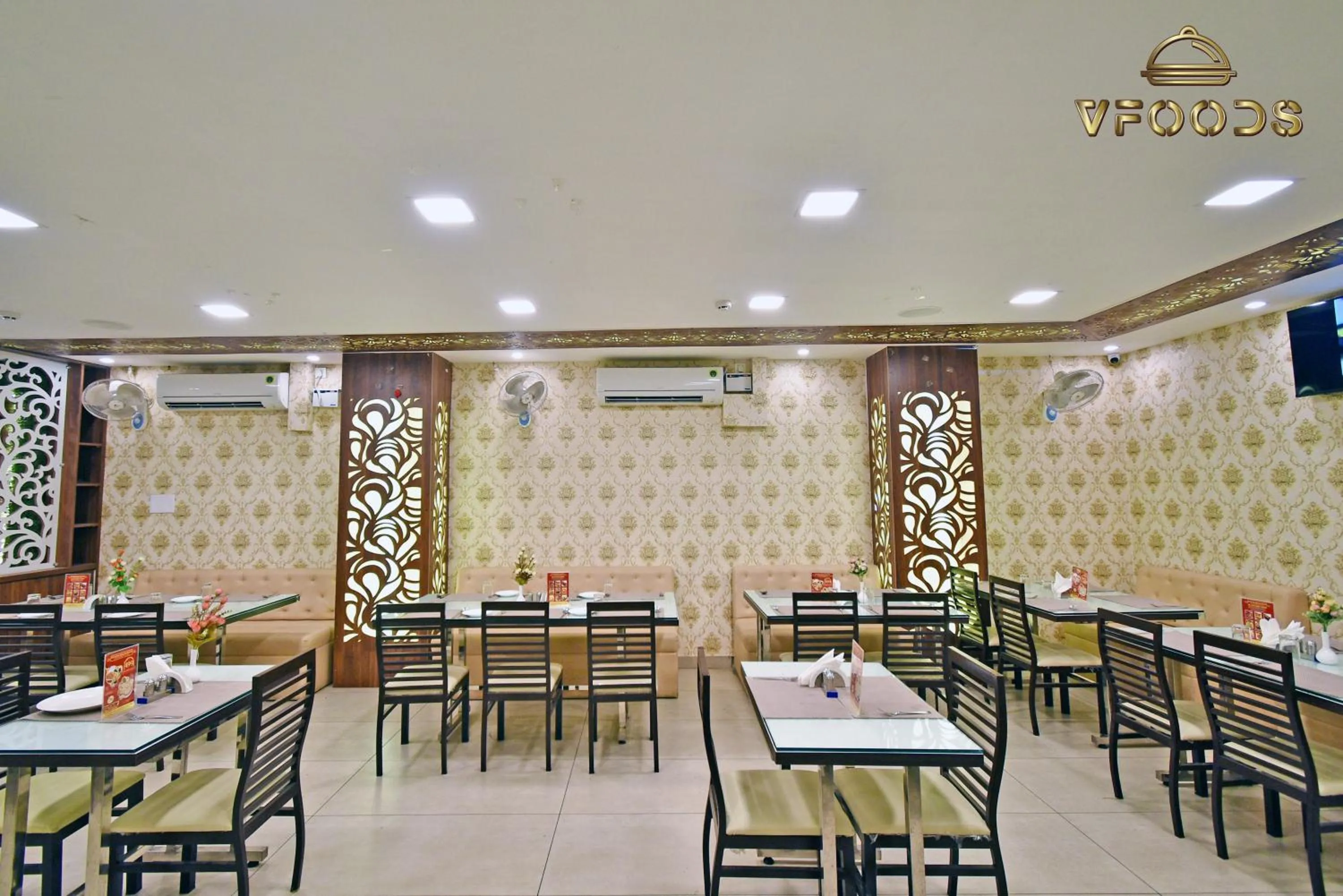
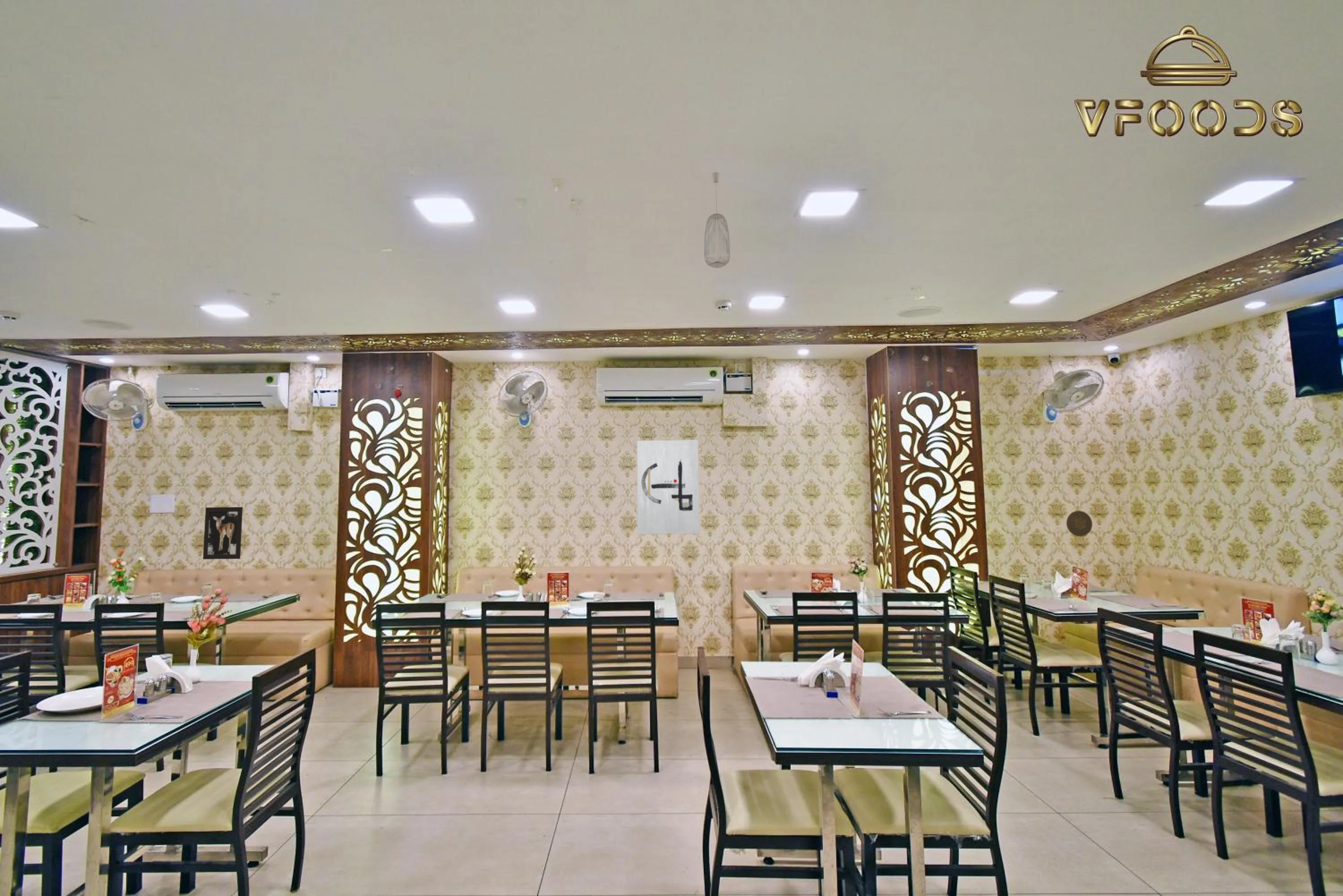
+ wall art (222, 533)
+ decorative plate (1080, 524)
+ pendant light (716, 220)
+ wall art (668, 486)
